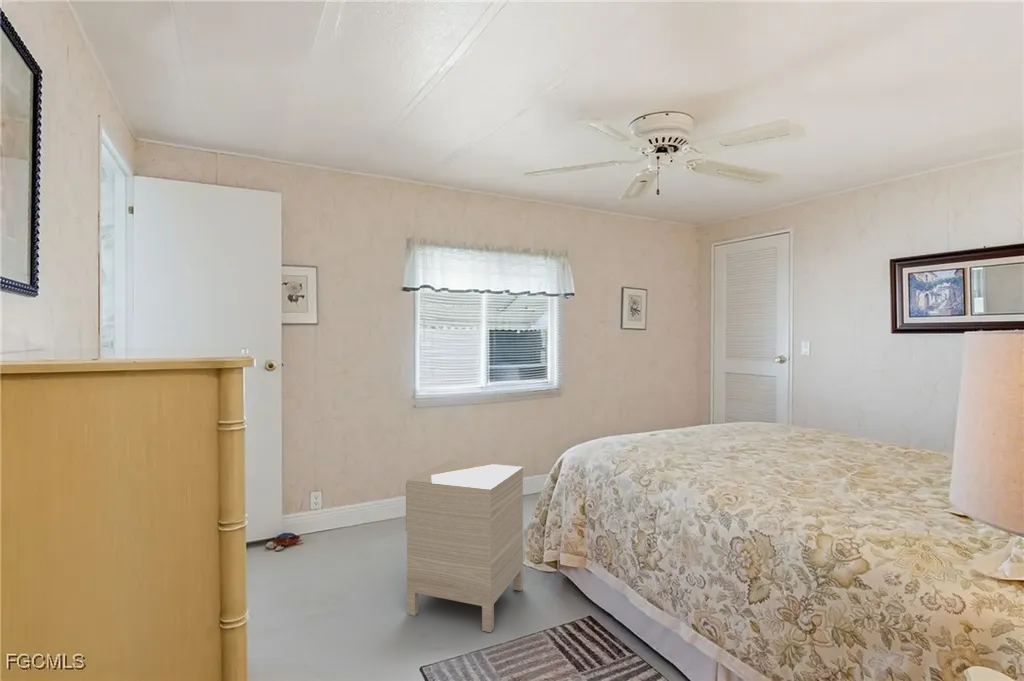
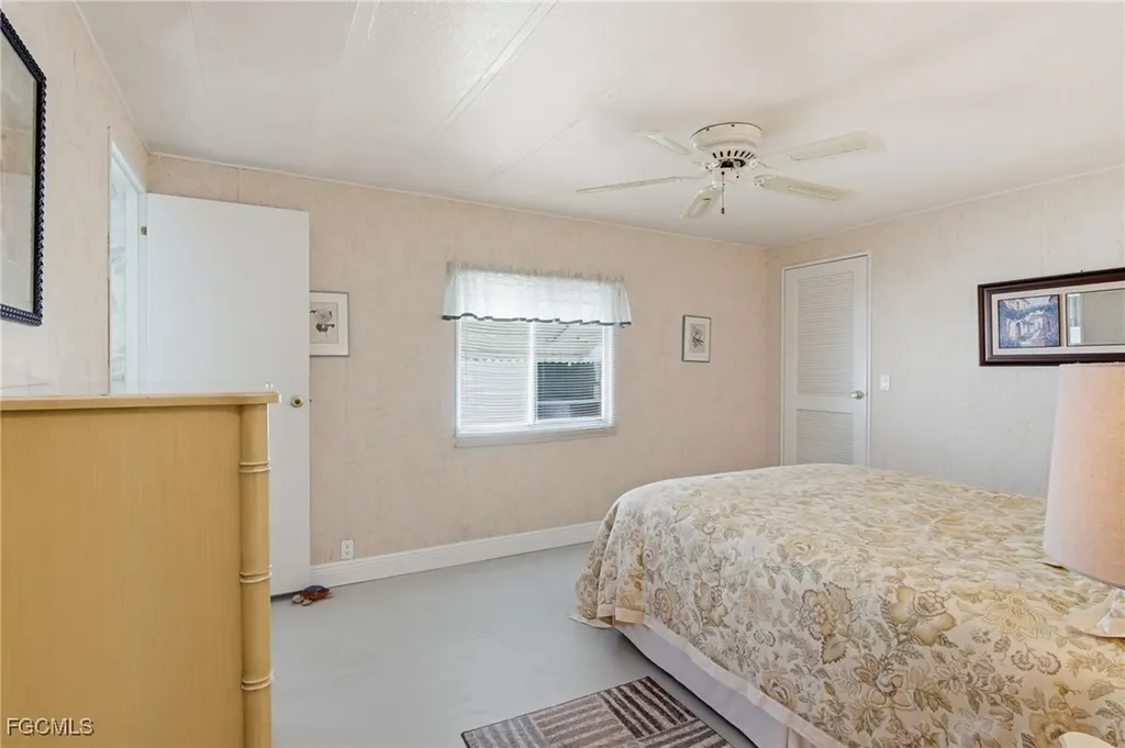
- nightstand (461, 535)
